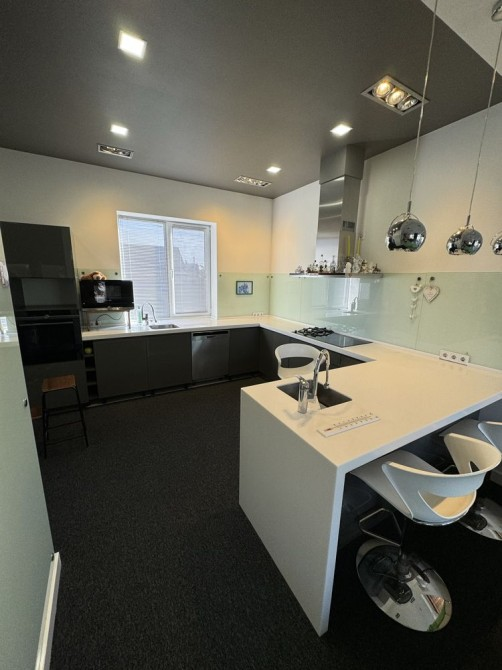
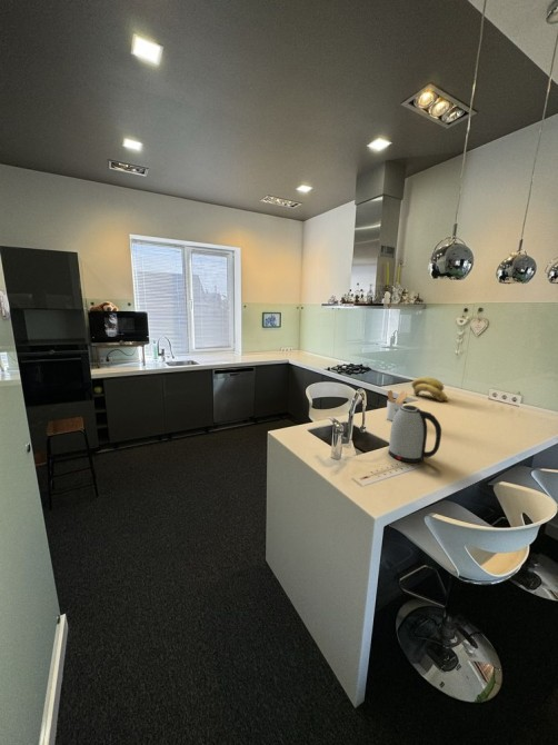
+ utensil holder (397, 405)
+ banana bunch (429, 388)
+ kettle (415, 433)
